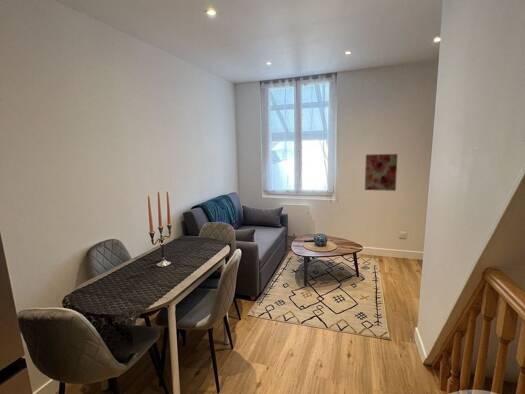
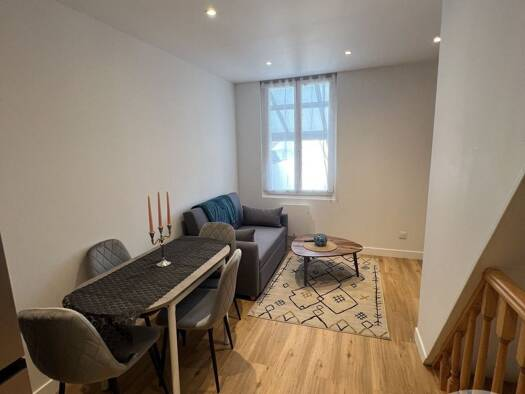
- wall art (380, 172)
